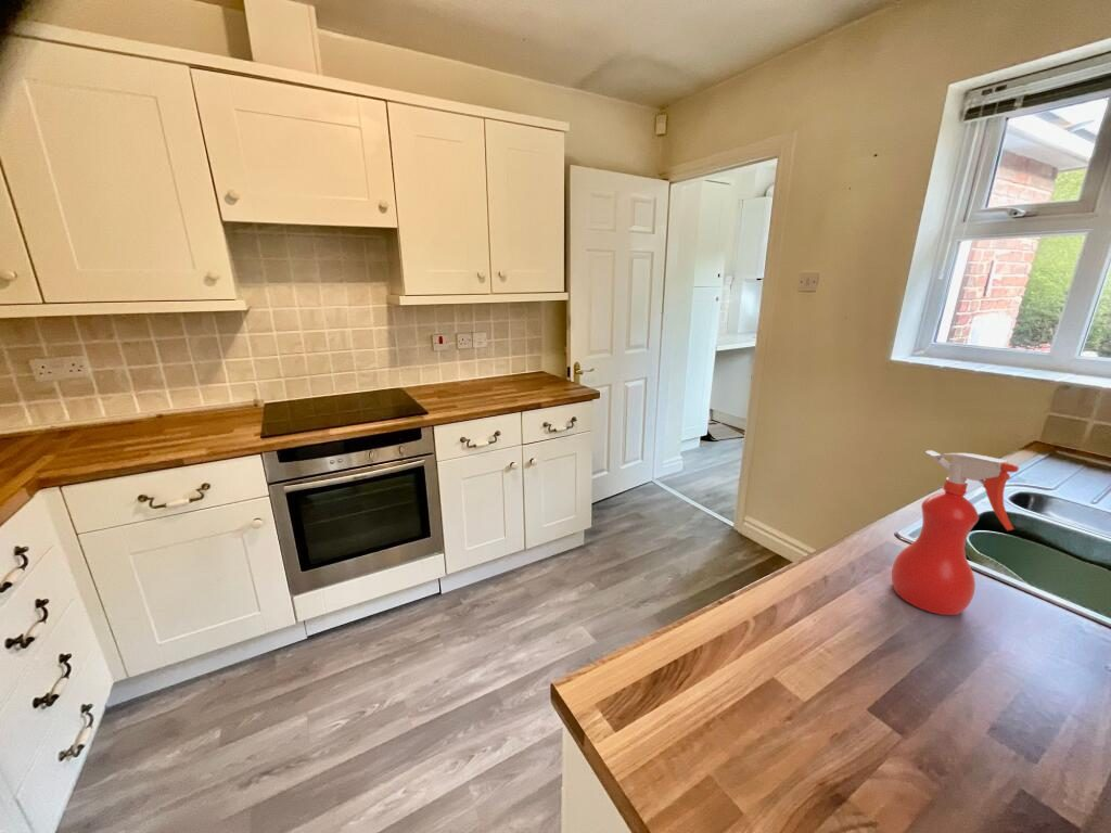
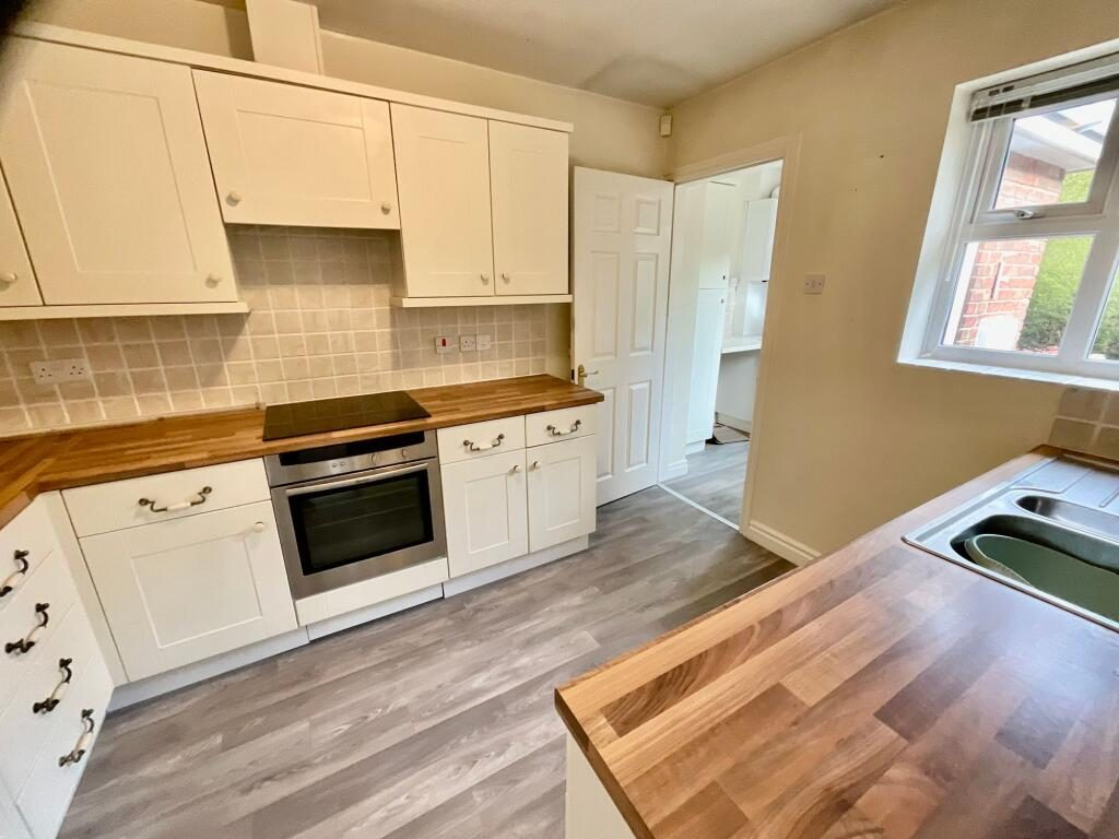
- spray bottle (954, 530)
